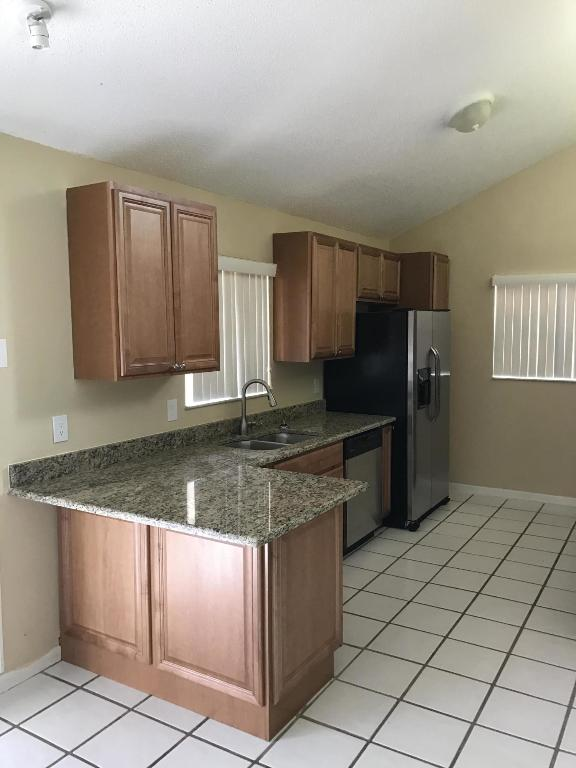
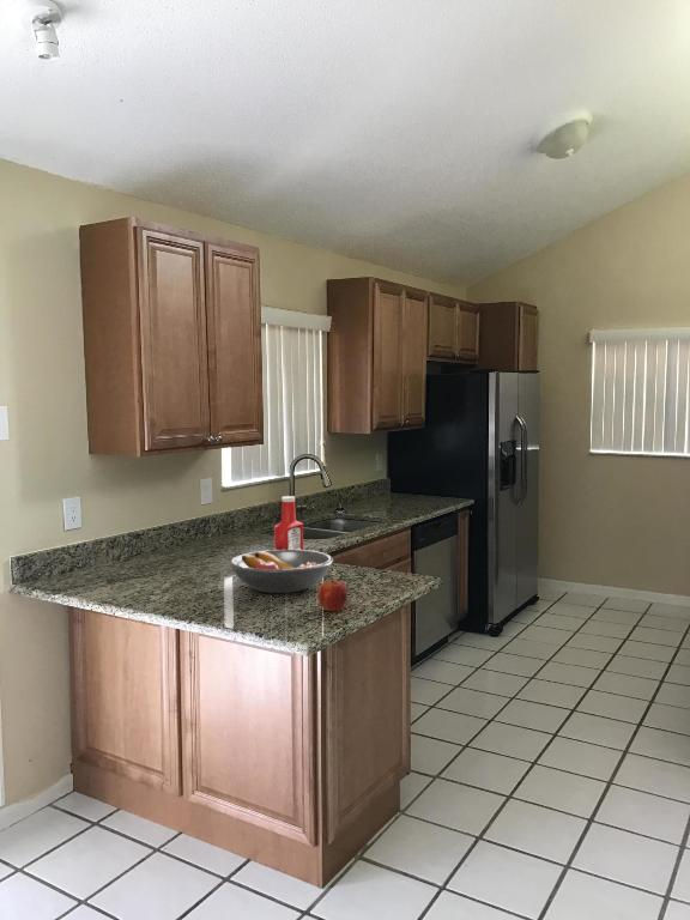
+ fruit bowl (282, 569)
+ apple (332, 593)
+ soap bottle (289, 528)
